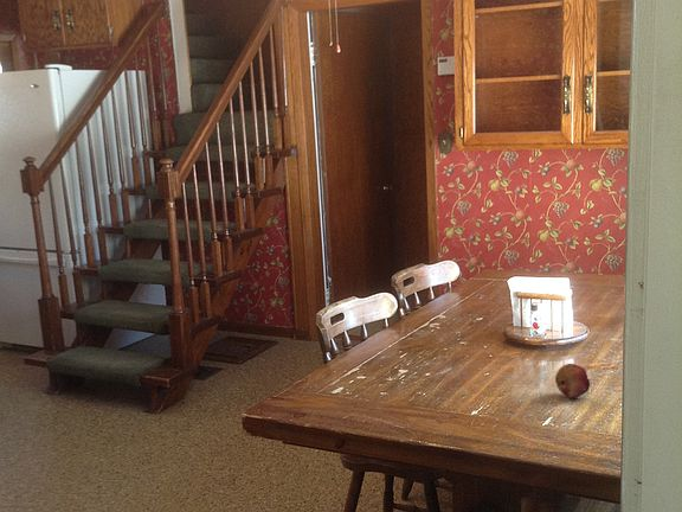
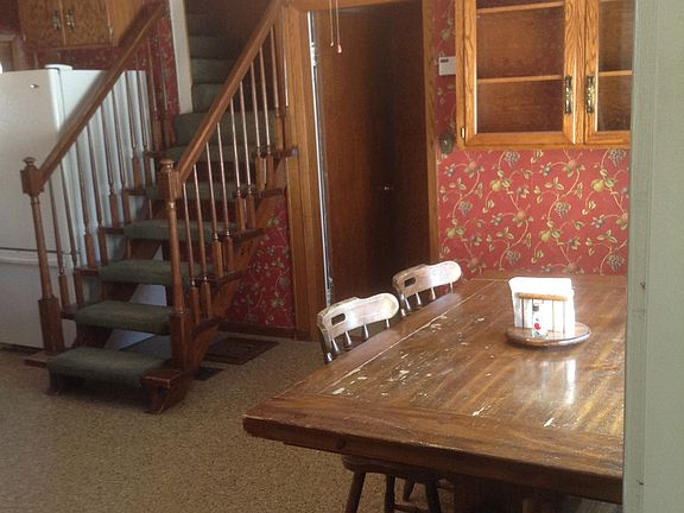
- fruit (572, 380)
